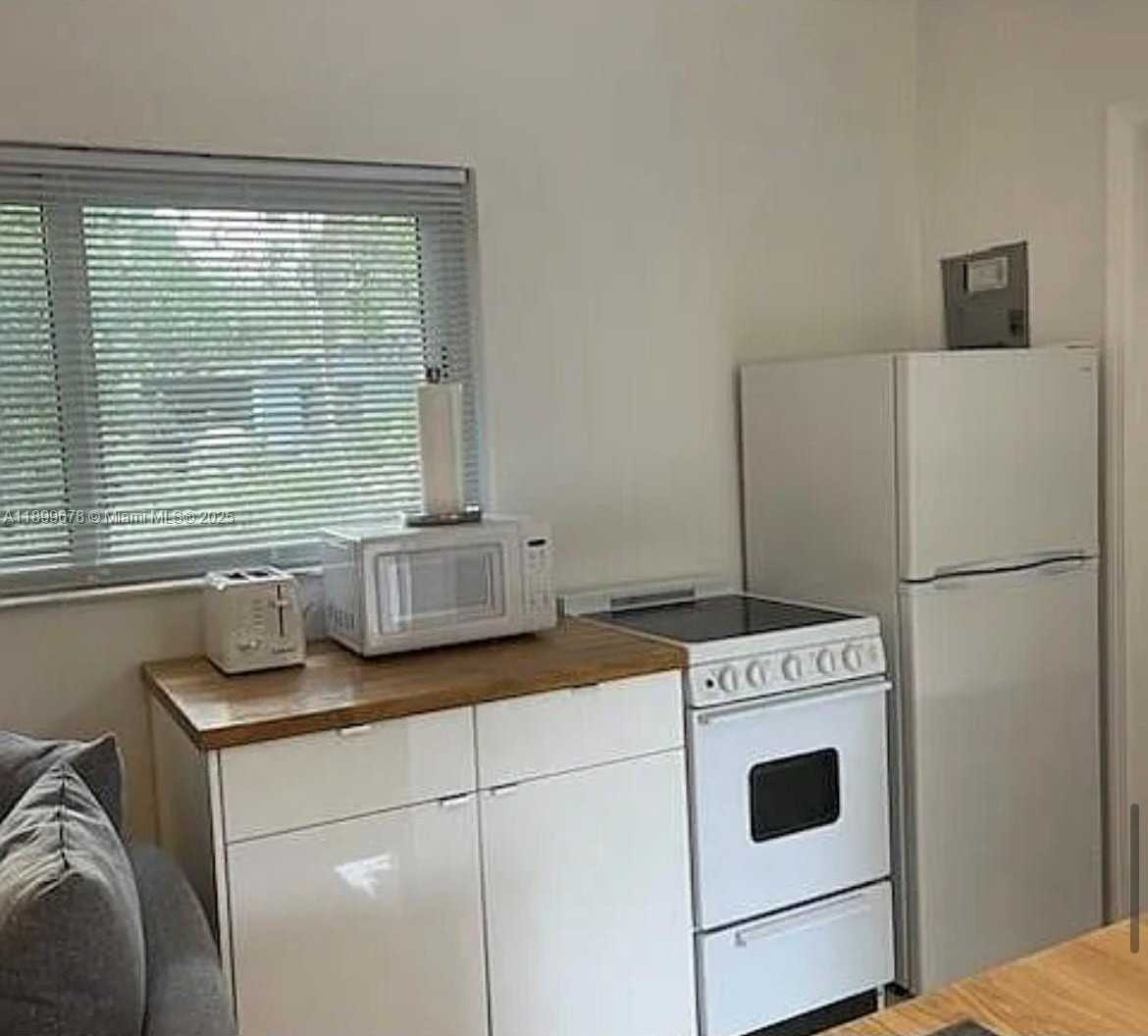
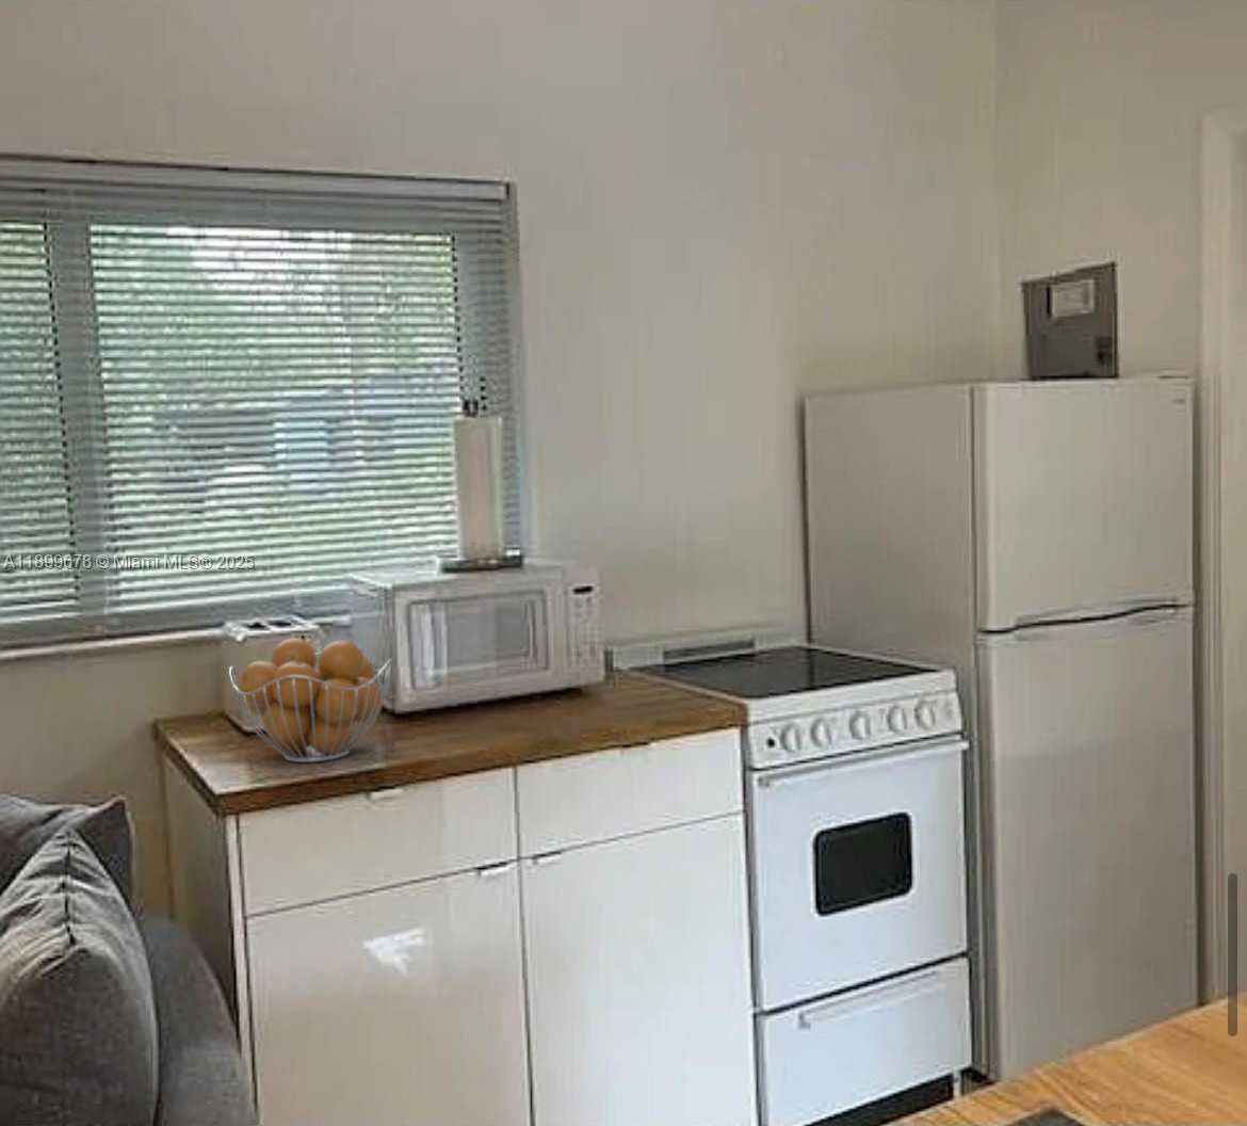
+ fruit basket (313, 698)
